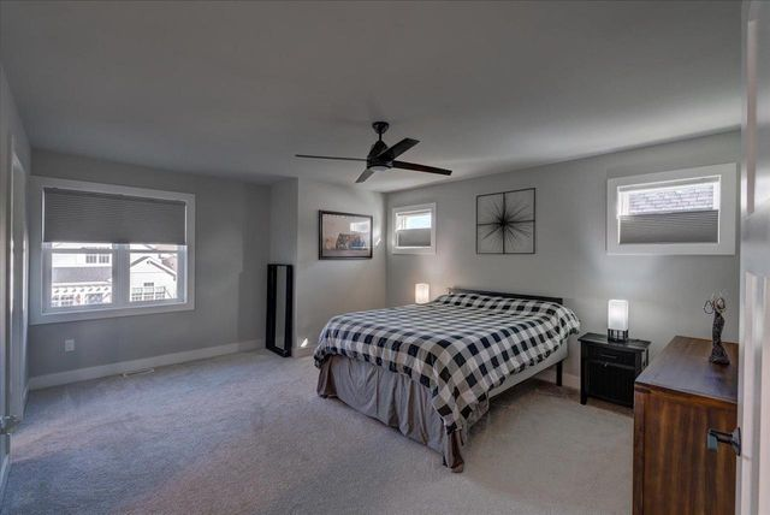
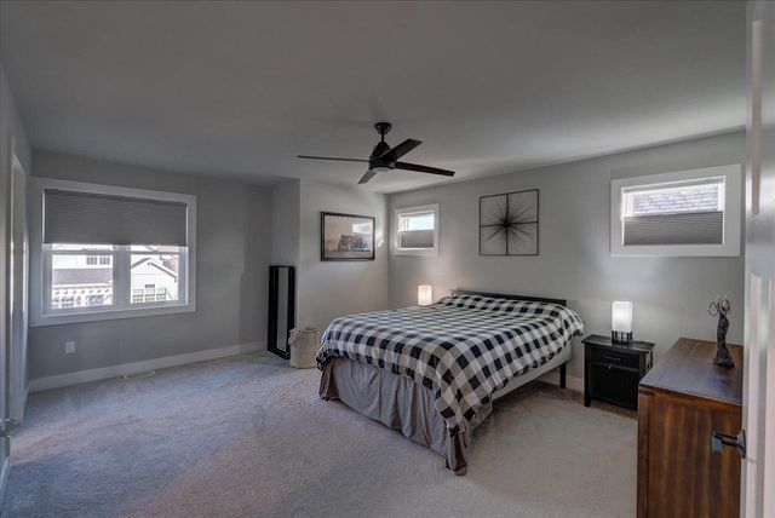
+ laundry hamper (303, 345)
